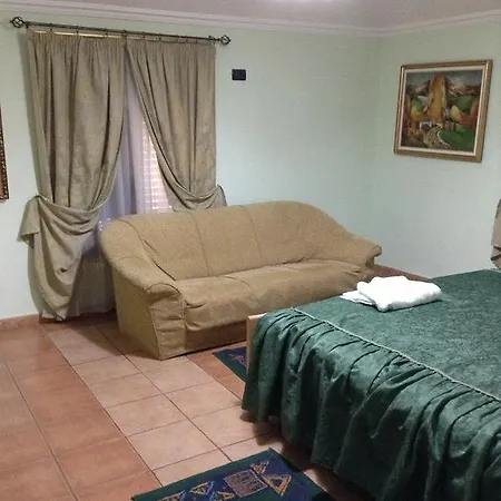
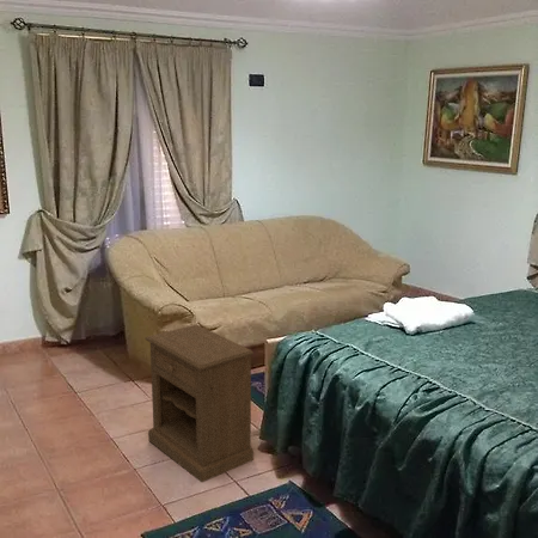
+ nightstand (197, 398)
